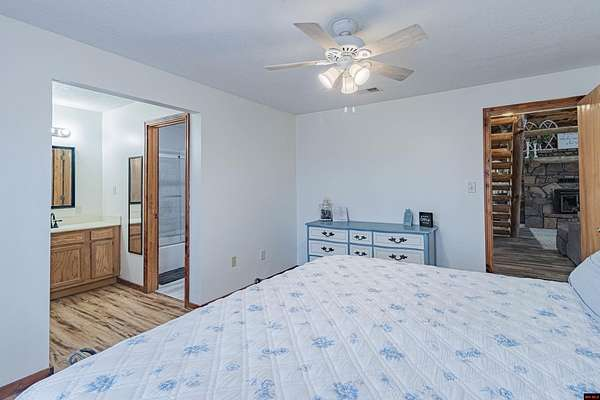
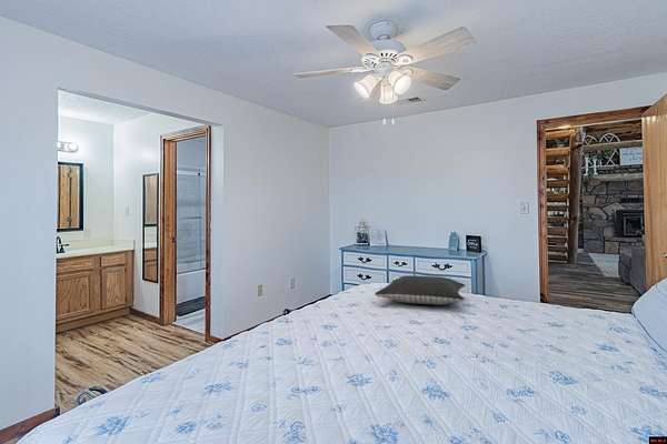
+ pillow (422, 289)
